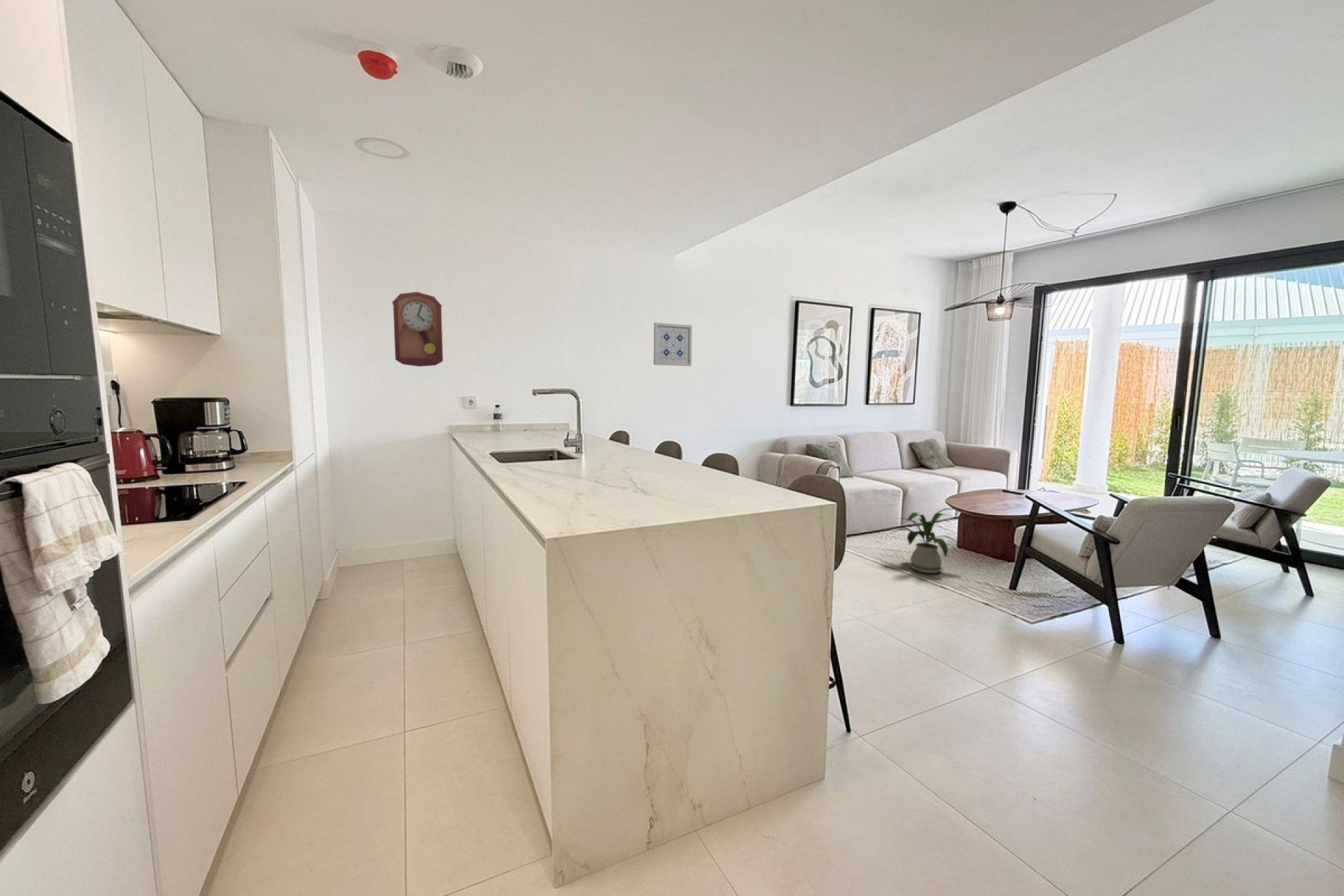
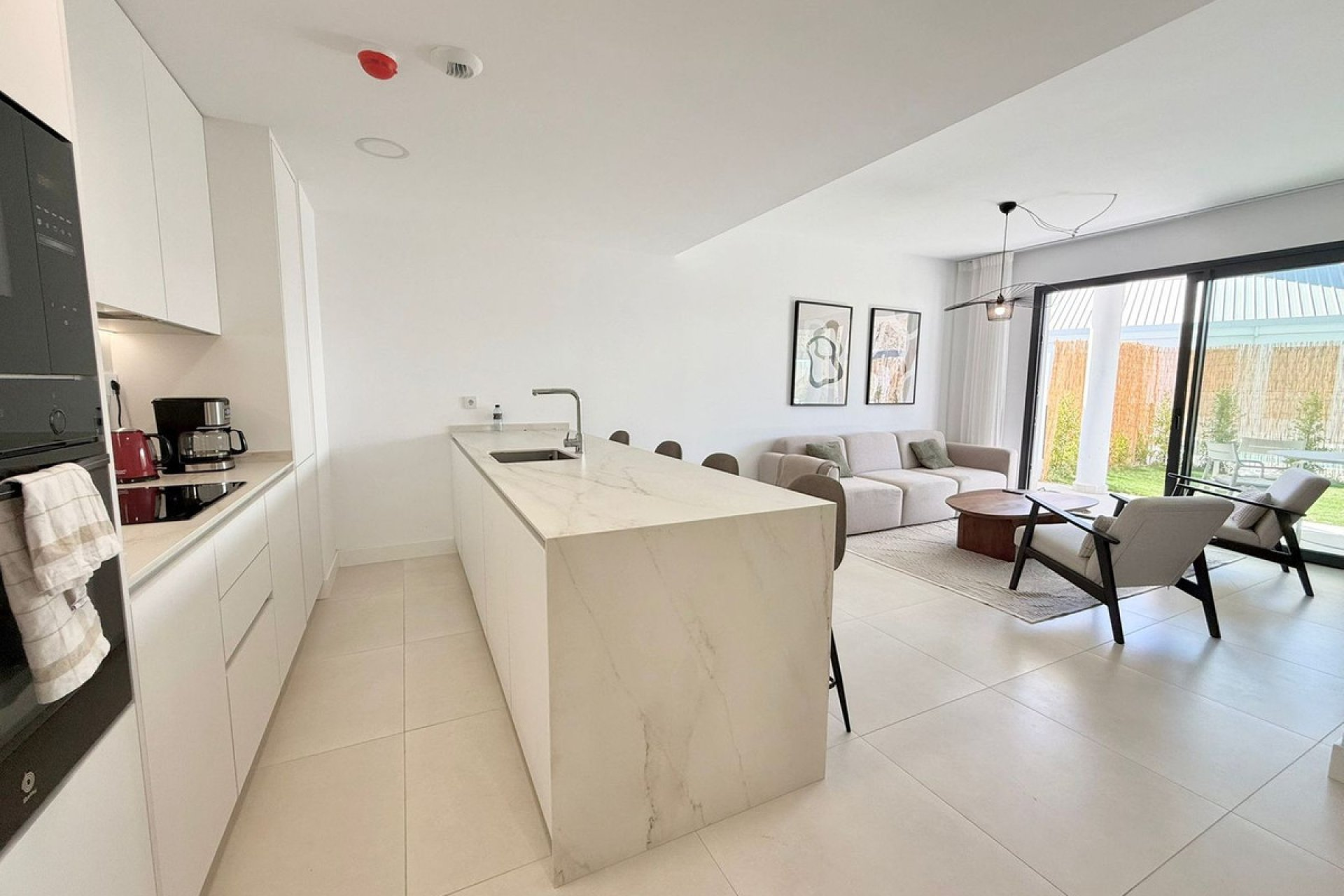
- pendulum clock (418, 330)
- house plant (924, 536)
- wall art (673, 344)
